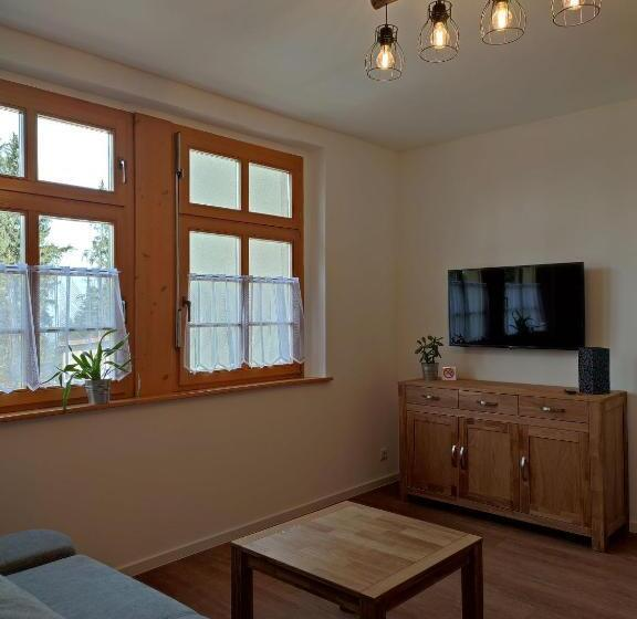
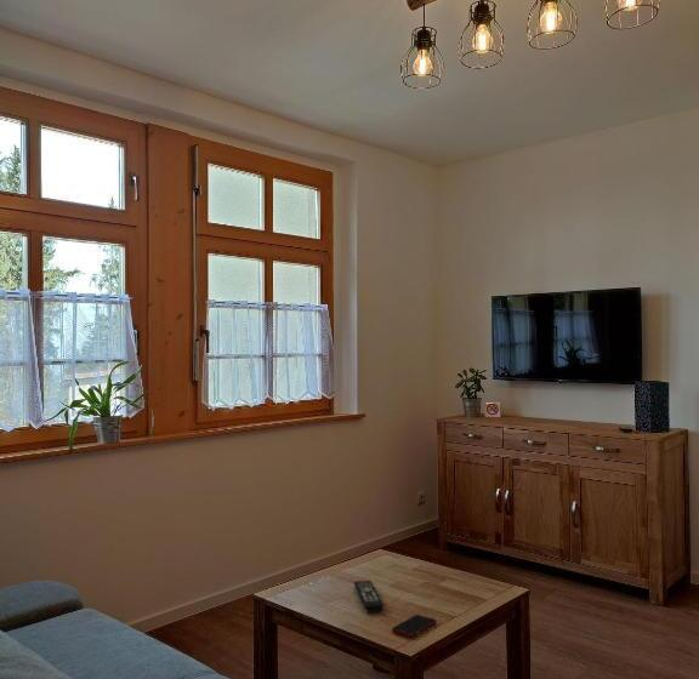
+ remote control (368, 595)
+ cell phone (414, 626)
